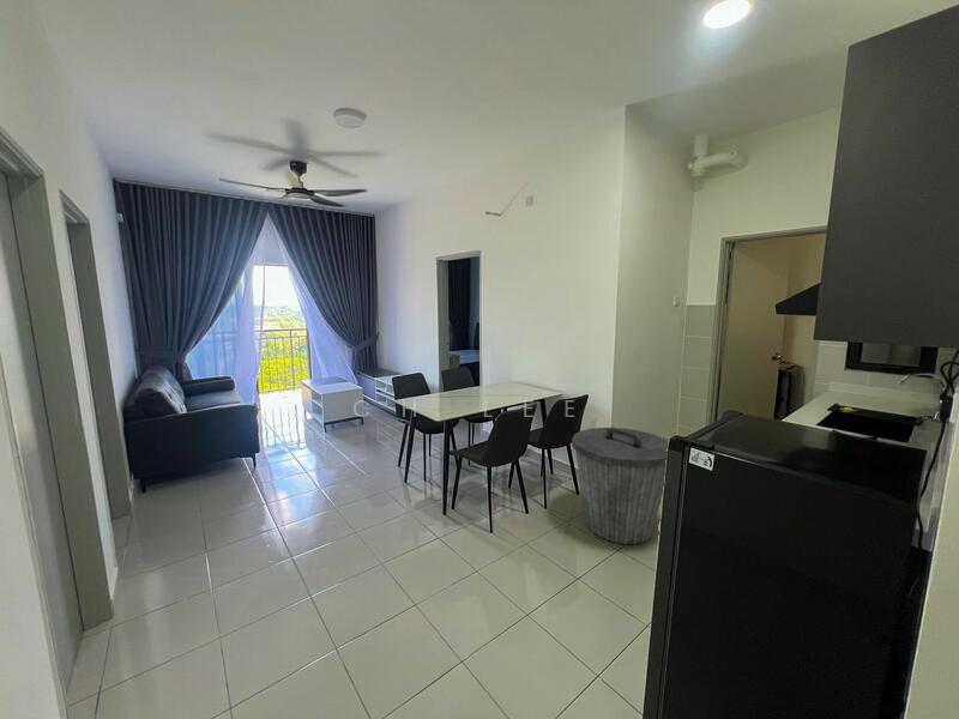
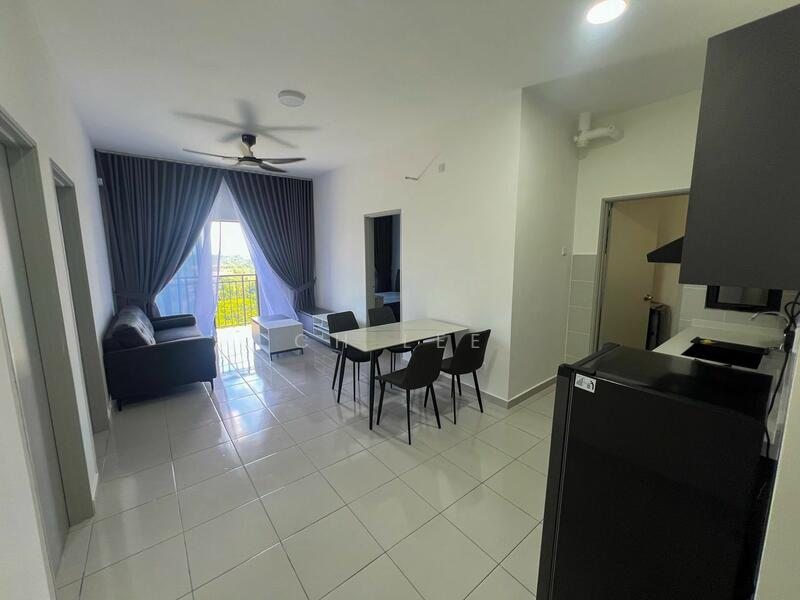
- trash can (620, 478)
